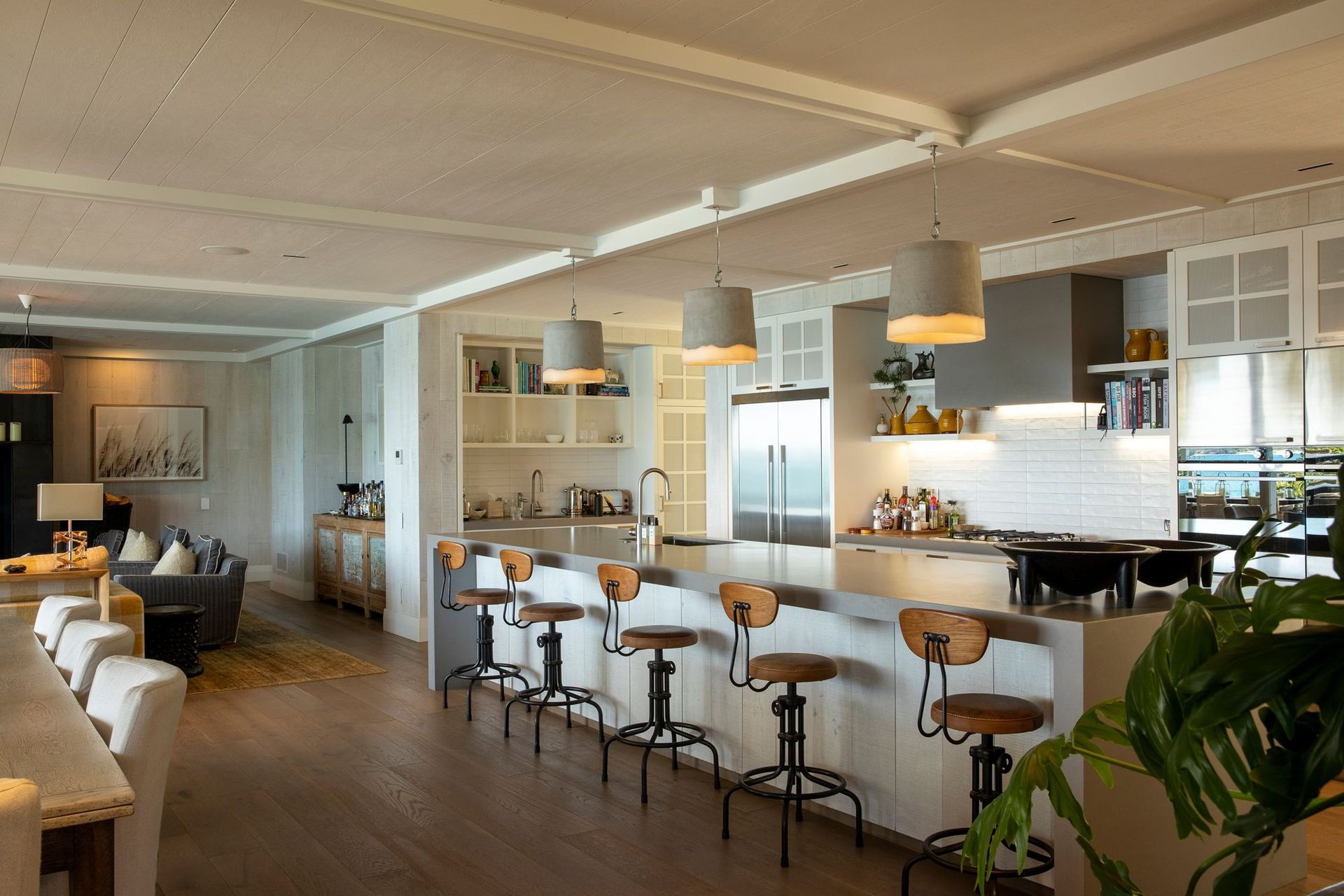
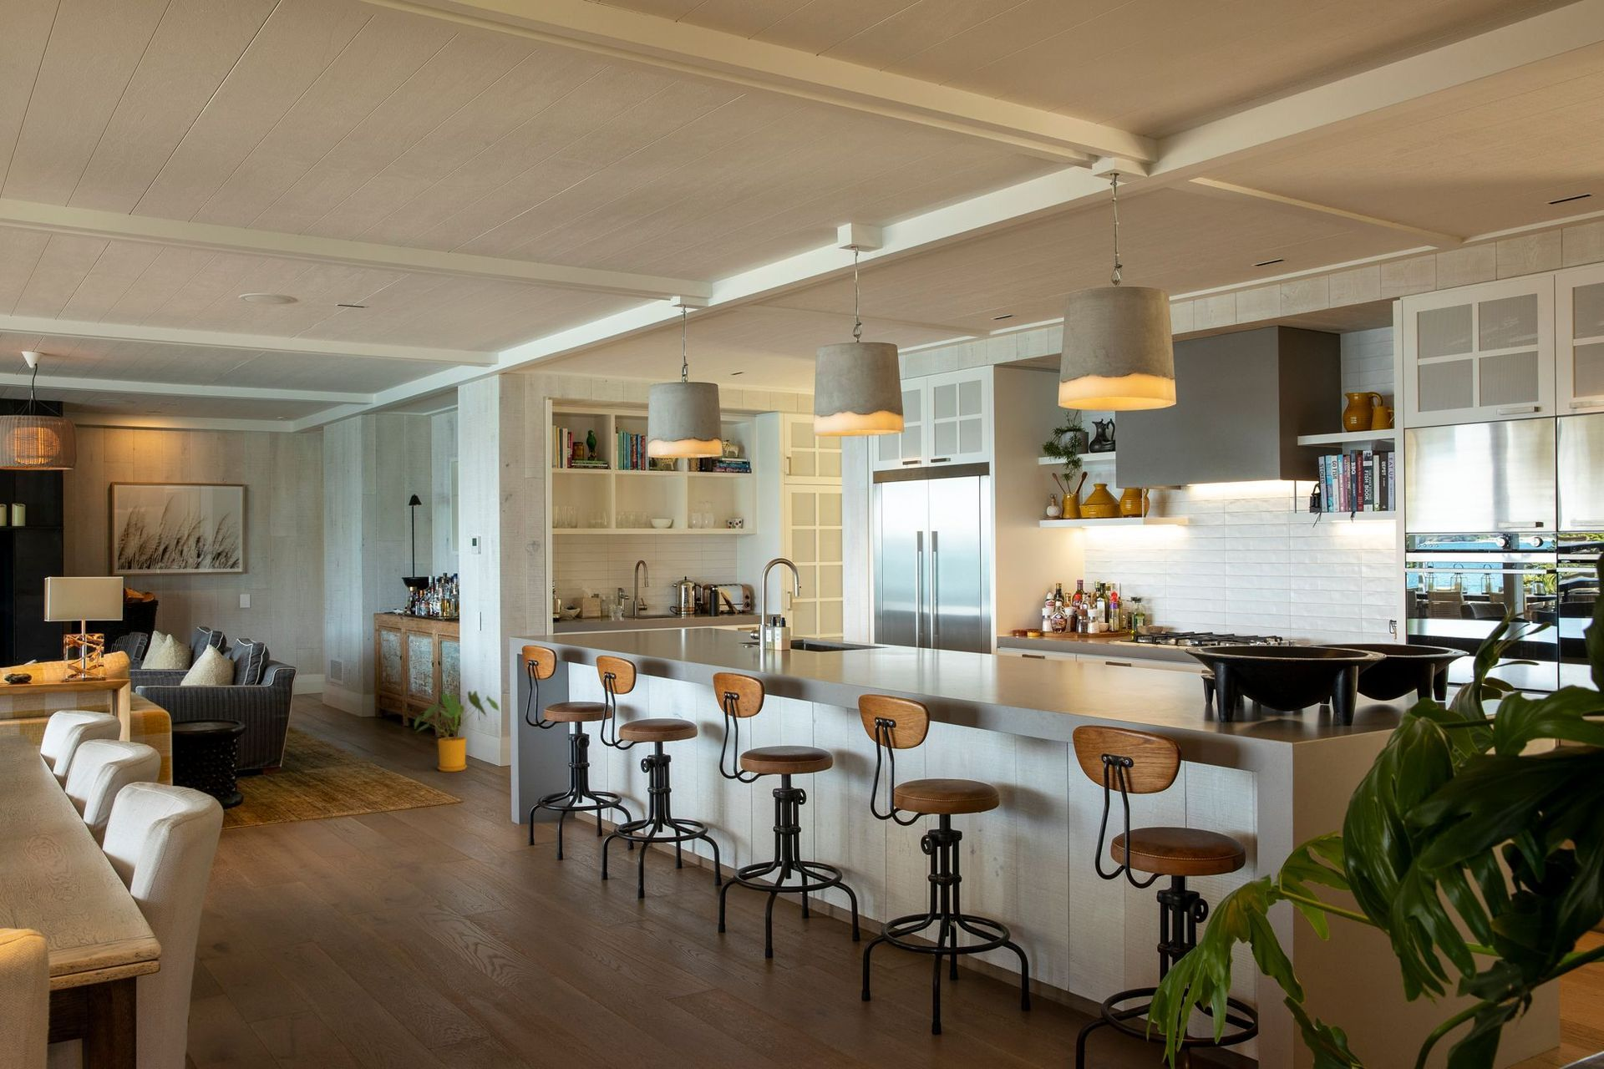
+ house plant (454, 730)
